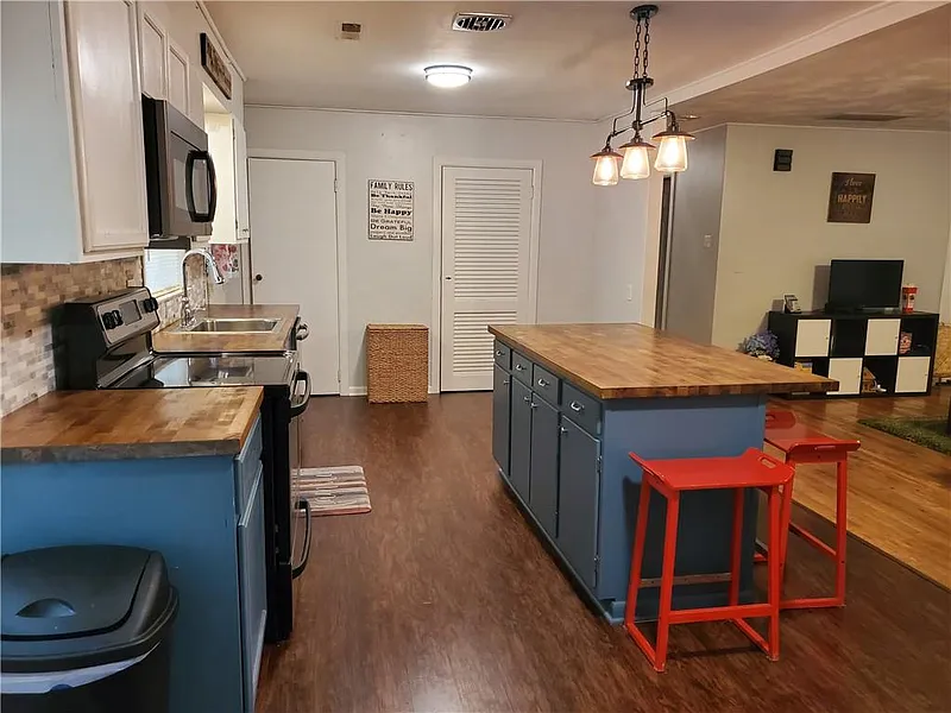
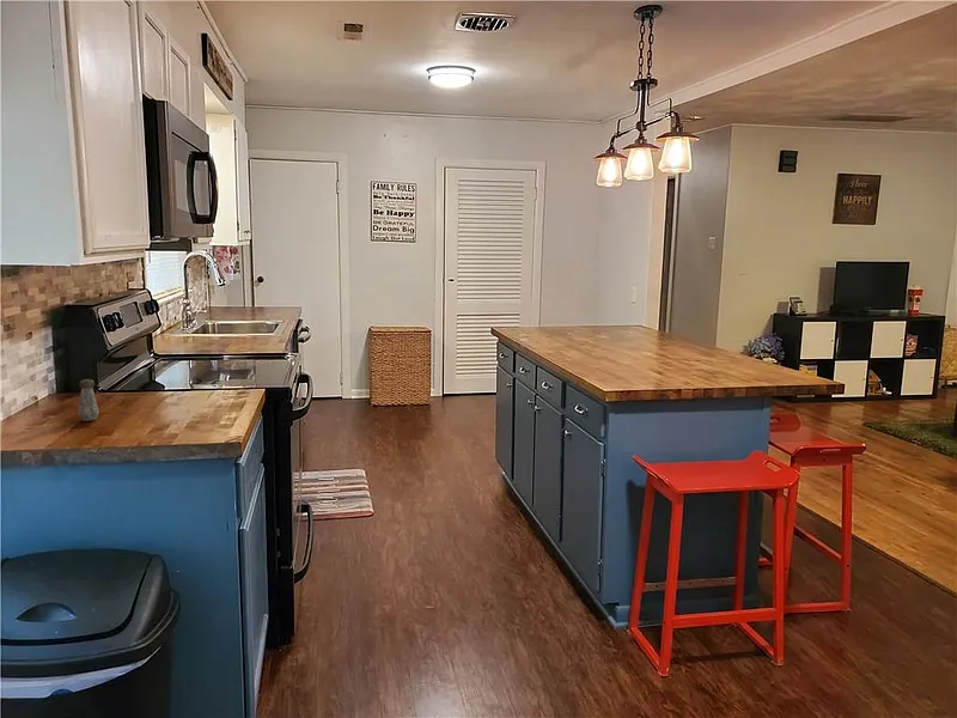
+ salt shaker (87, 400)
